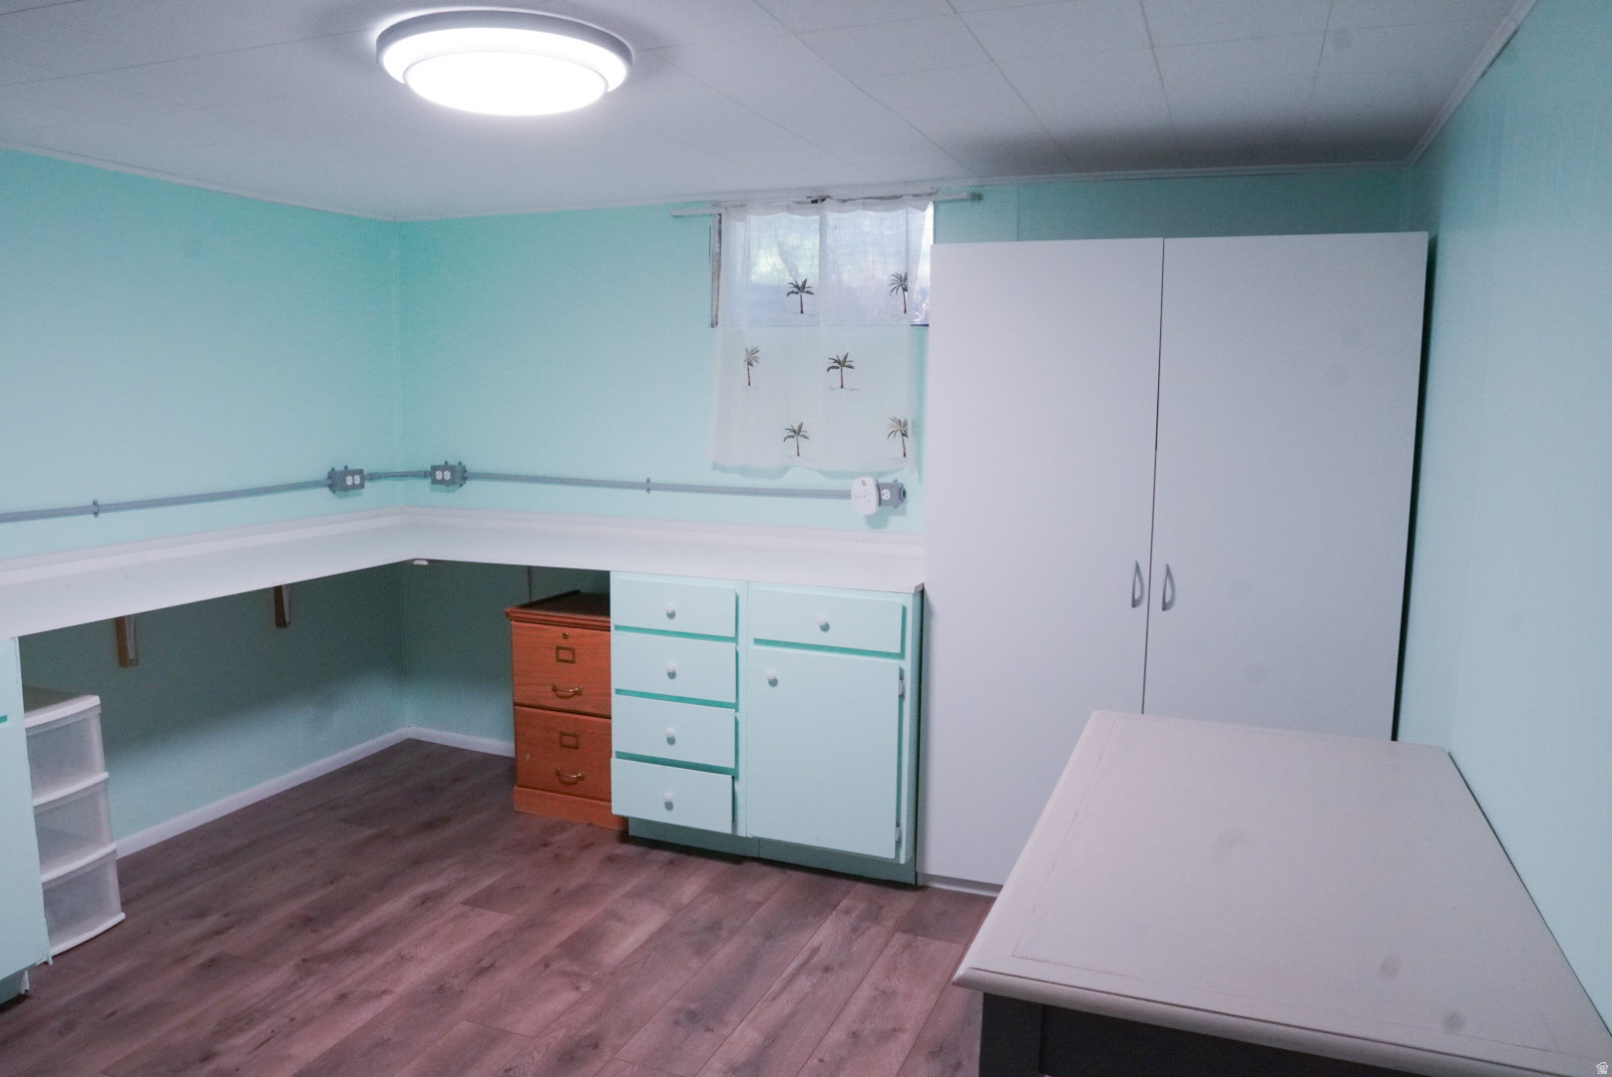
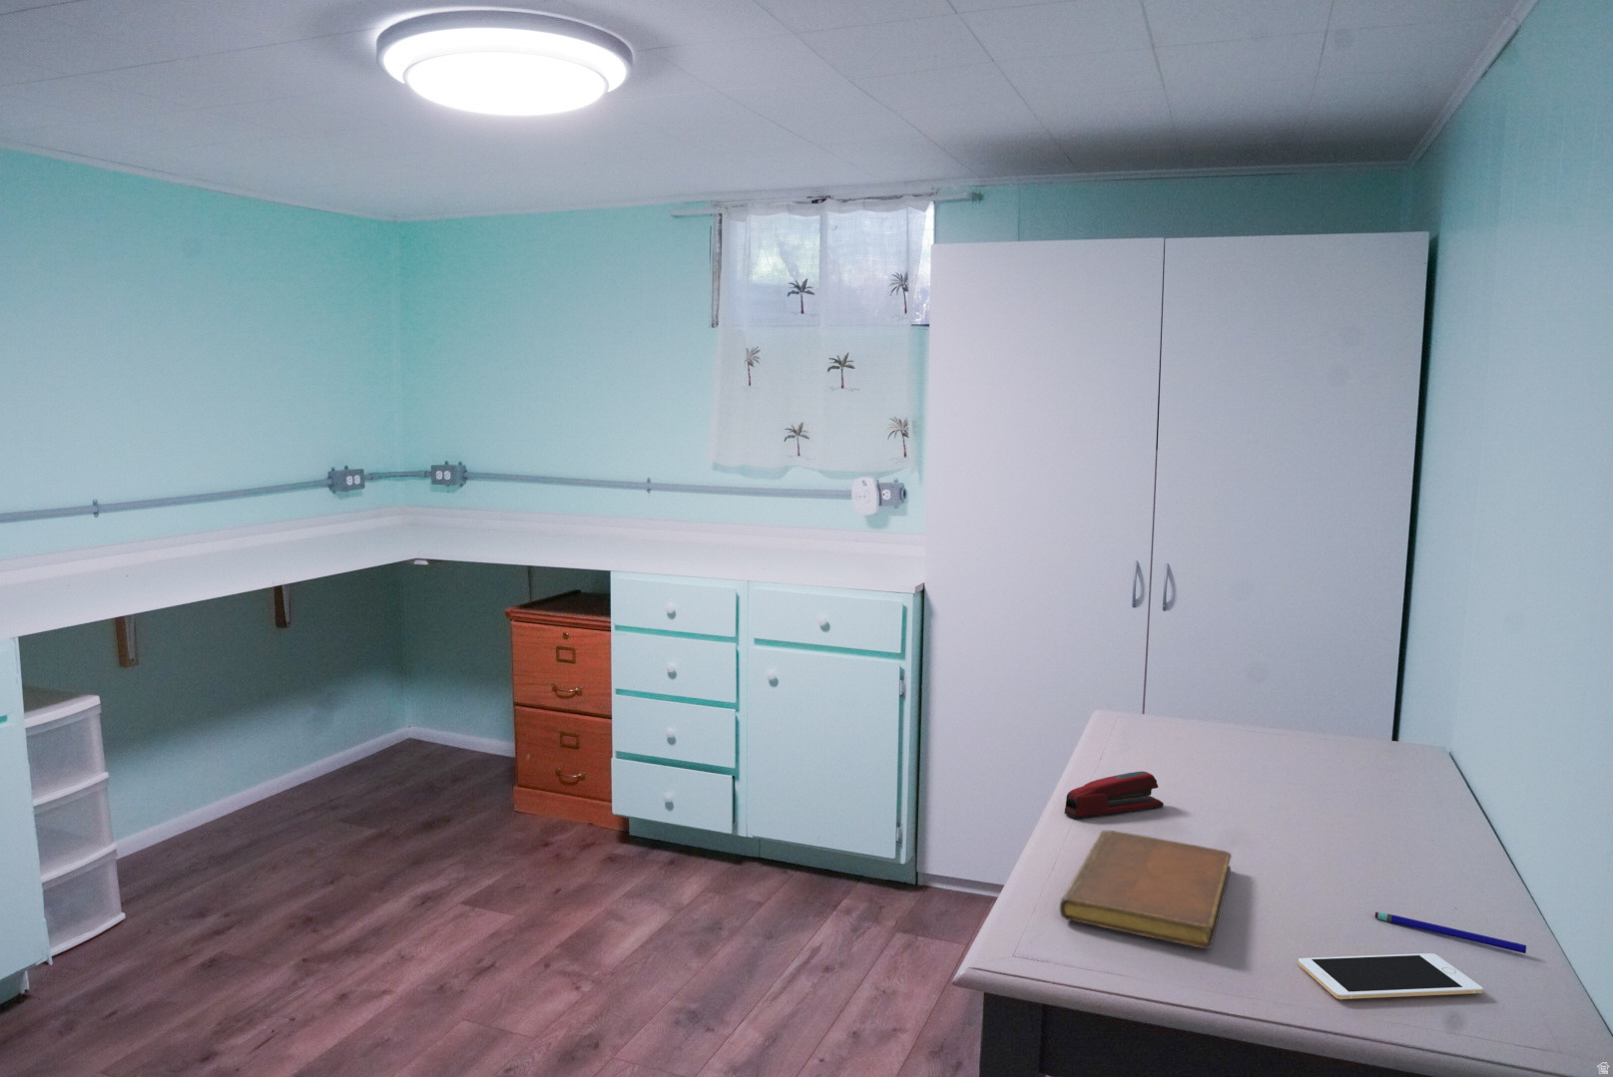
+ stapler (1114, 792)
+ notebook (1150, 882)
+ pen (1447, 932)
+ cell phone (1387, 975)
